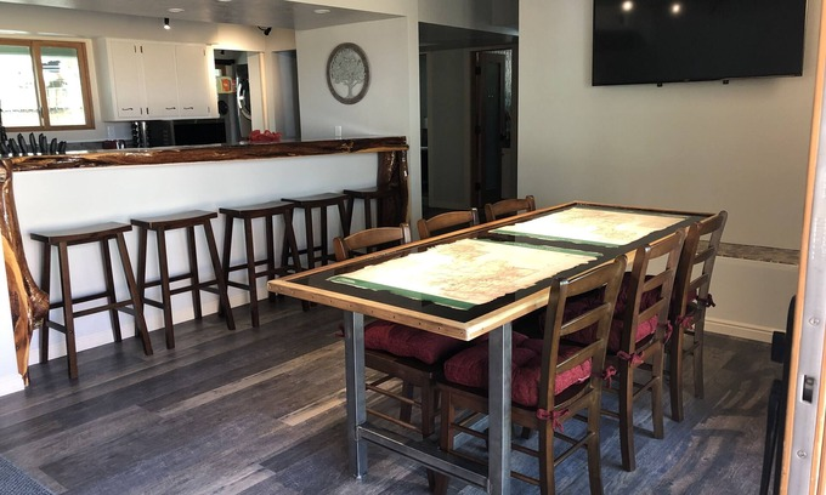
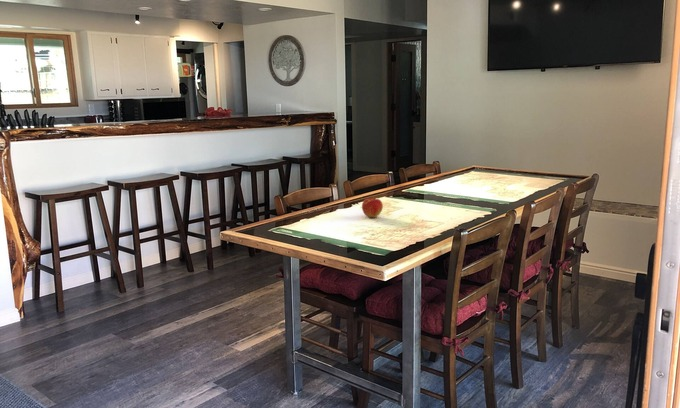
+ apple (372, 208)
